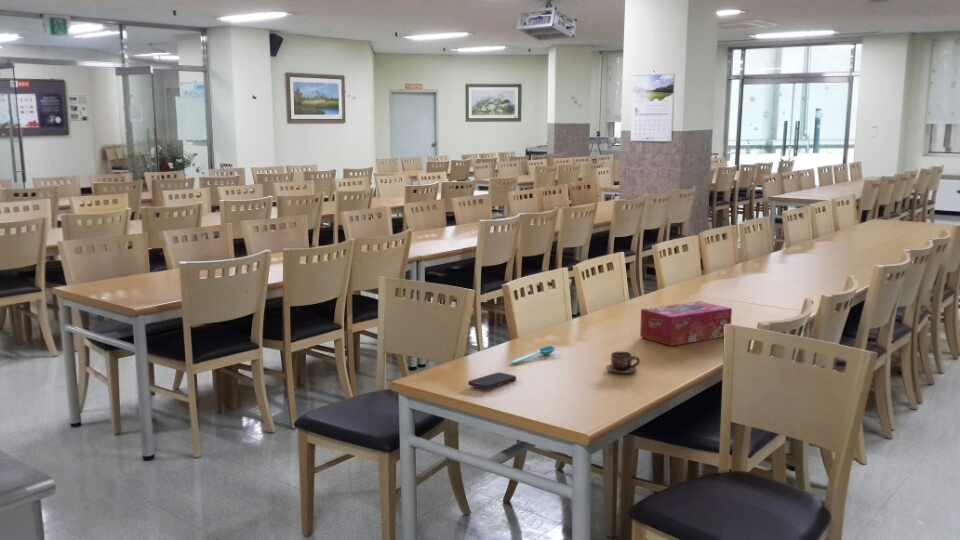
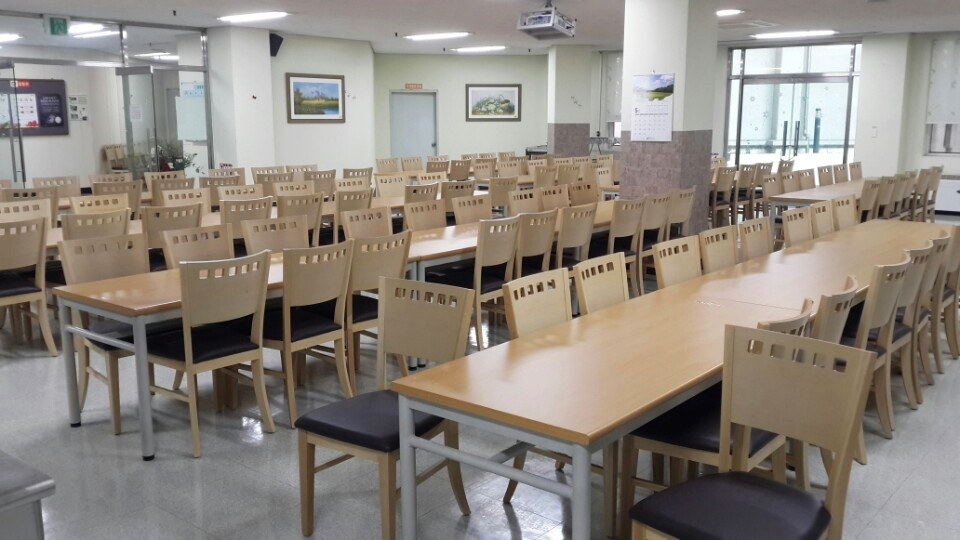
- smartphone (492, 380)
- cup (622, 362)
- spoon (533, 354)
- tissue box (686, 322)
